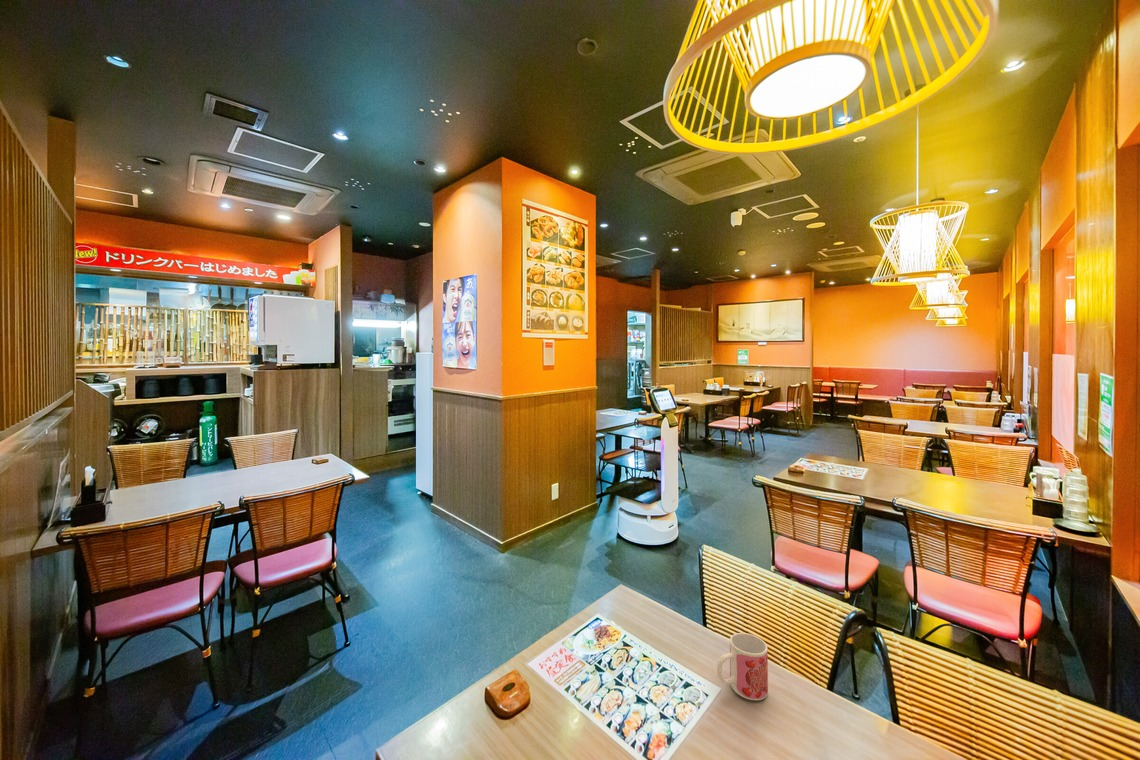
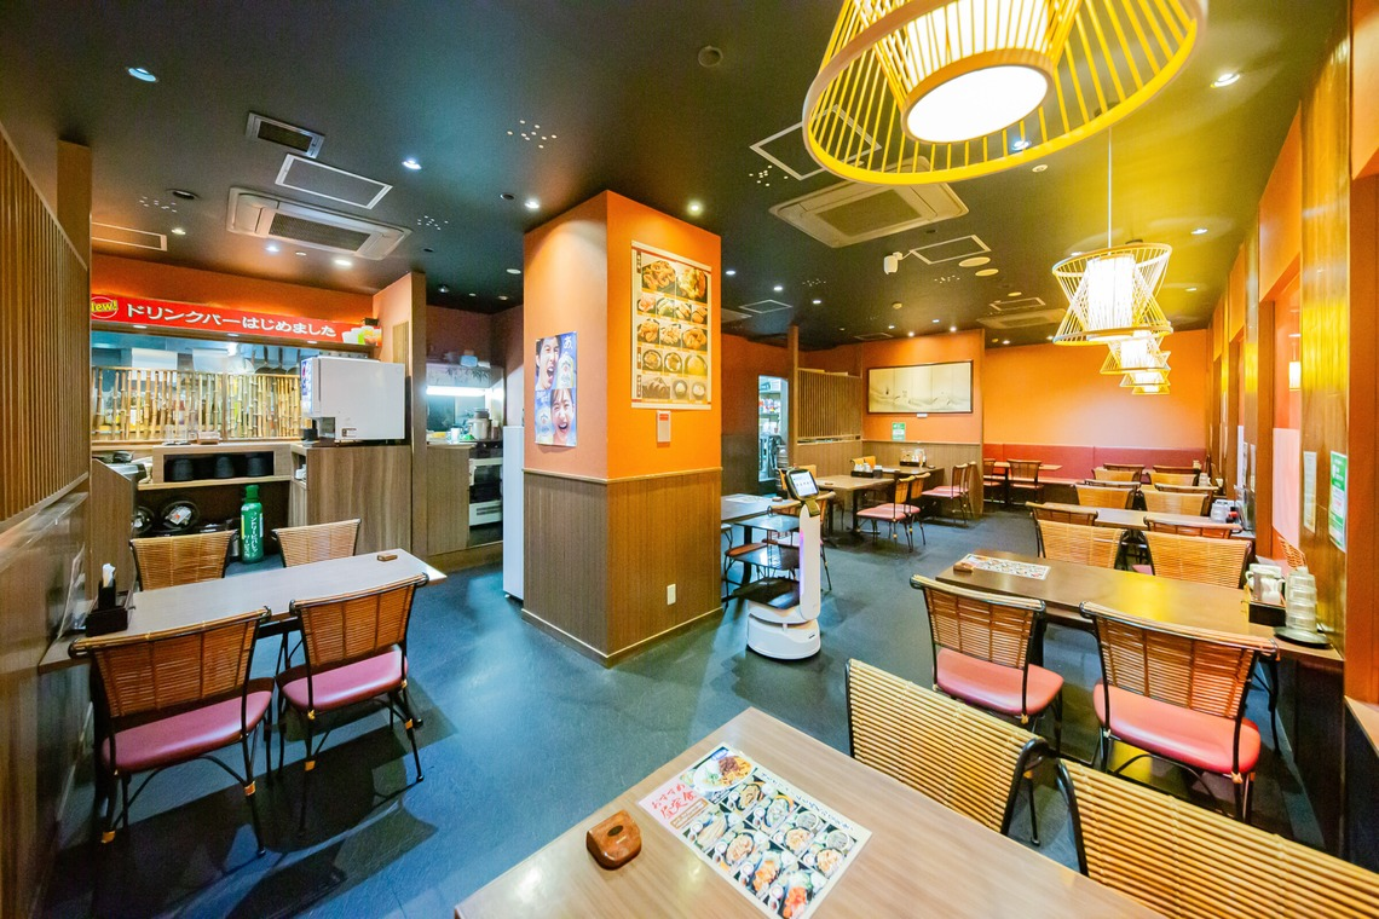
- mug (740, 665)
